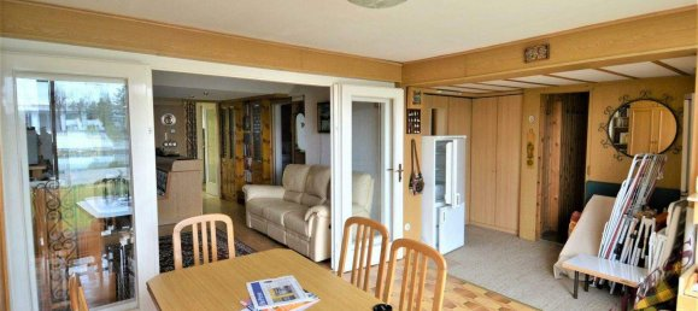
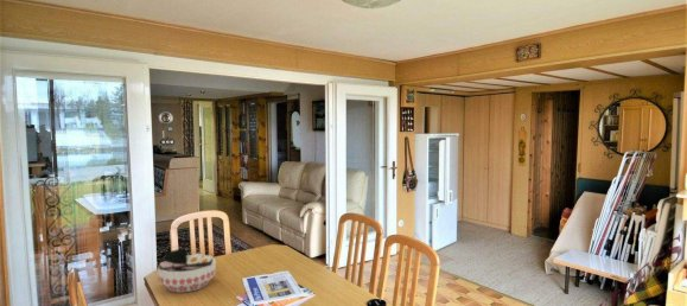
+ bowl (187, 269)
